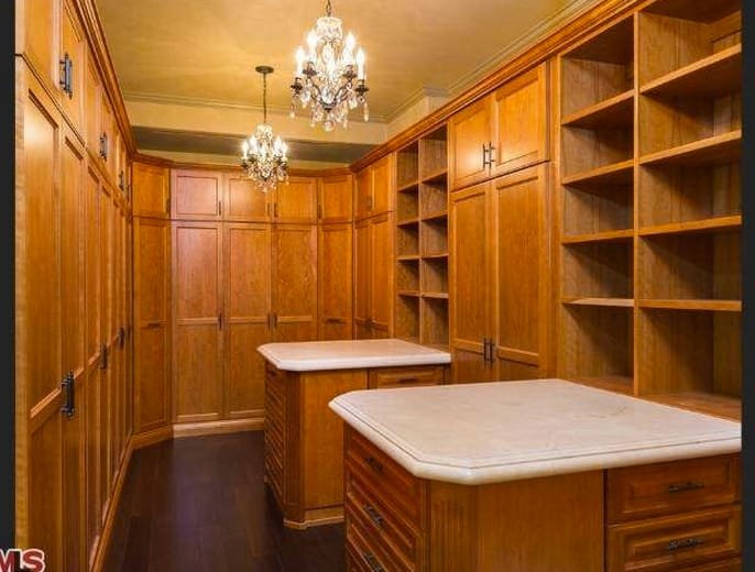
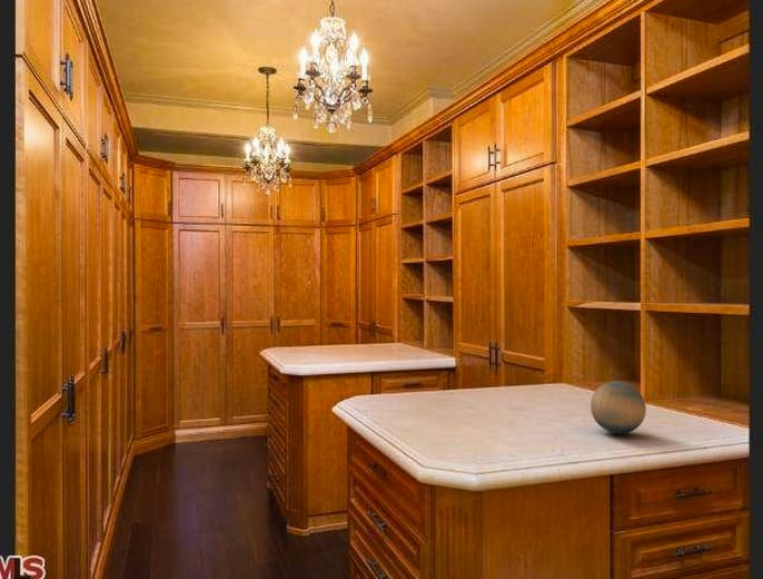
+ decorative ball (617, 406)
